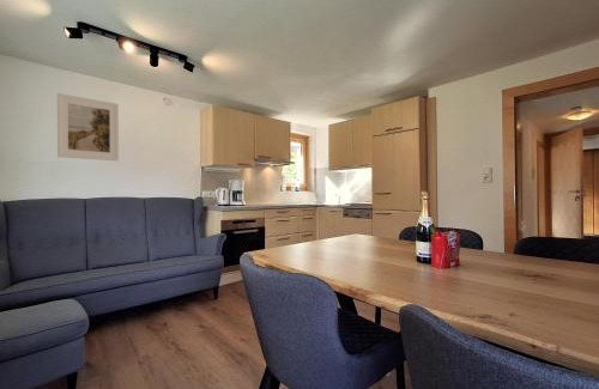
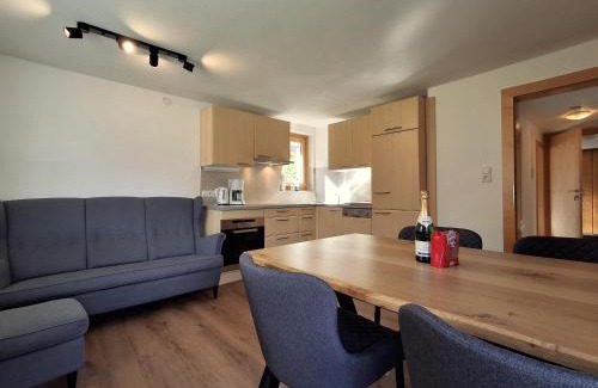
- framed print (89, 128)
